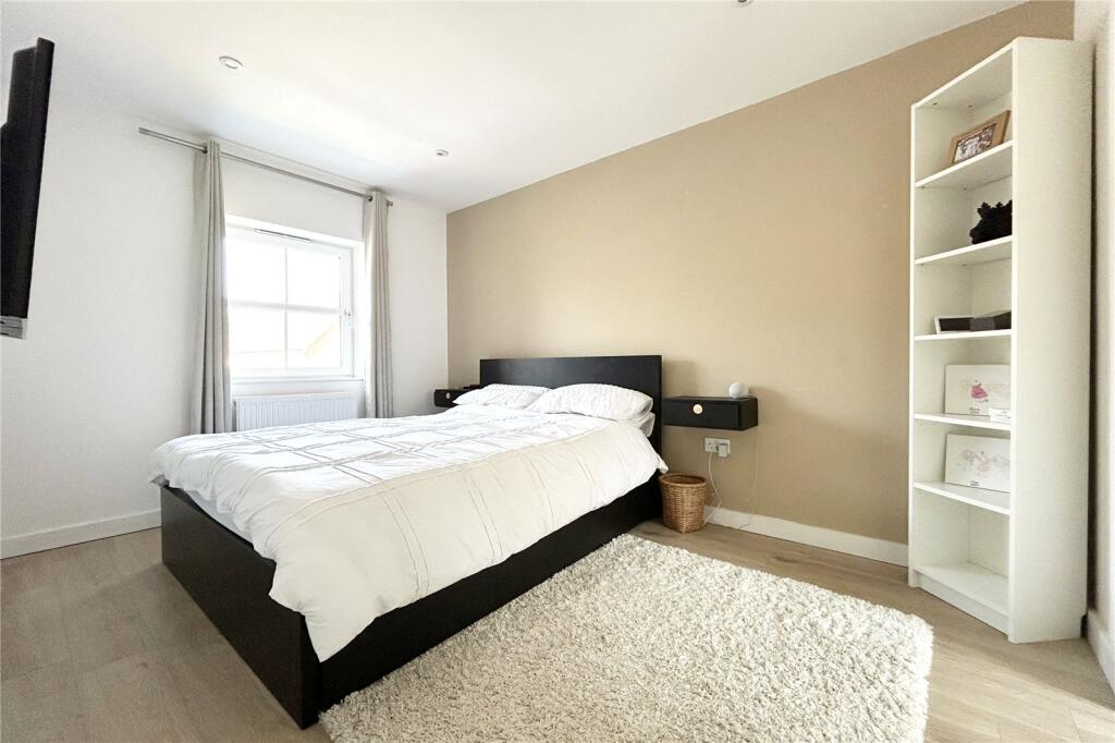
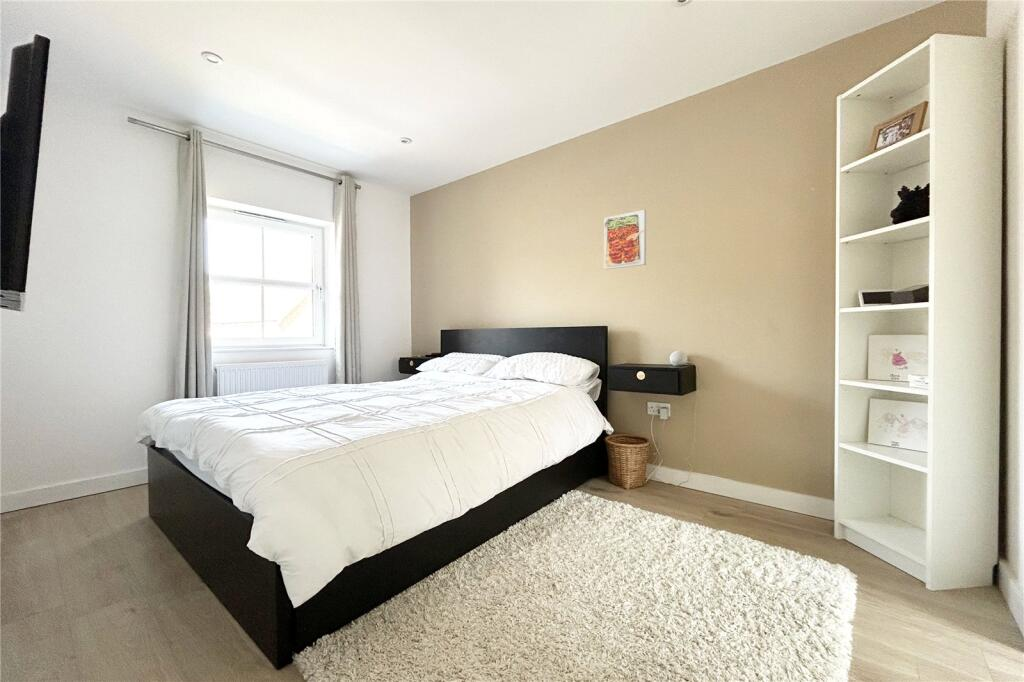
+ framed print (624, 240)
